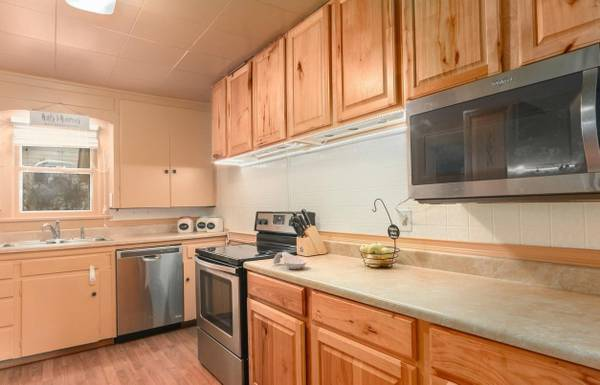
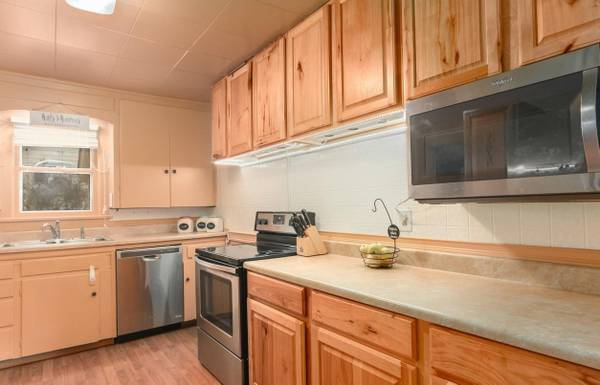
- spoon rest (288, 260)
